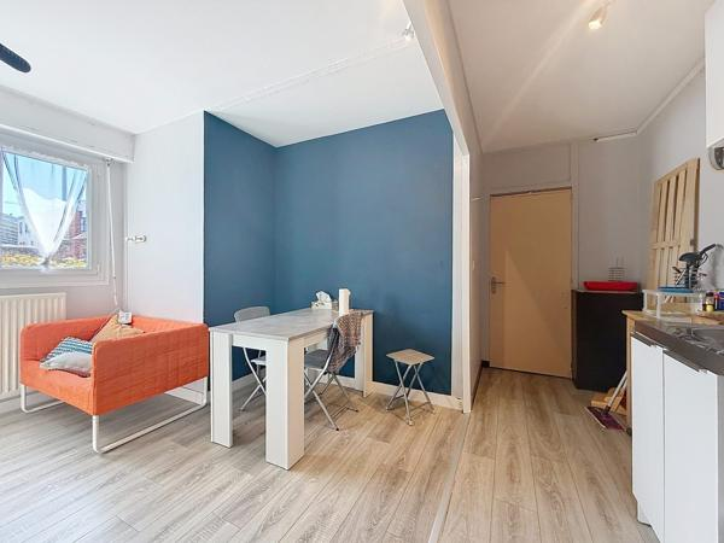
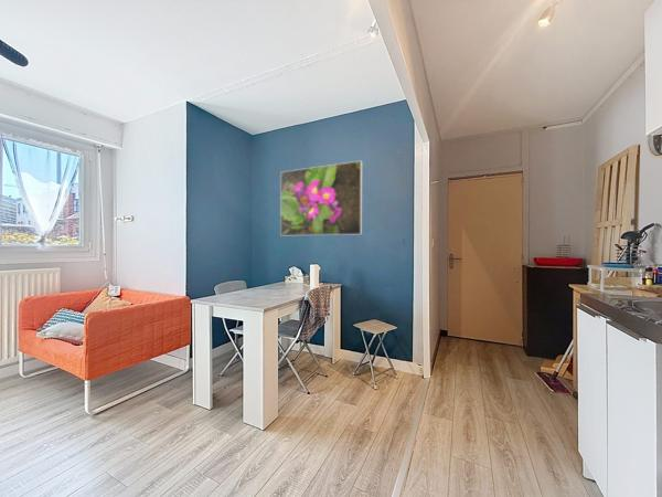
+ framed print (318, 201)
